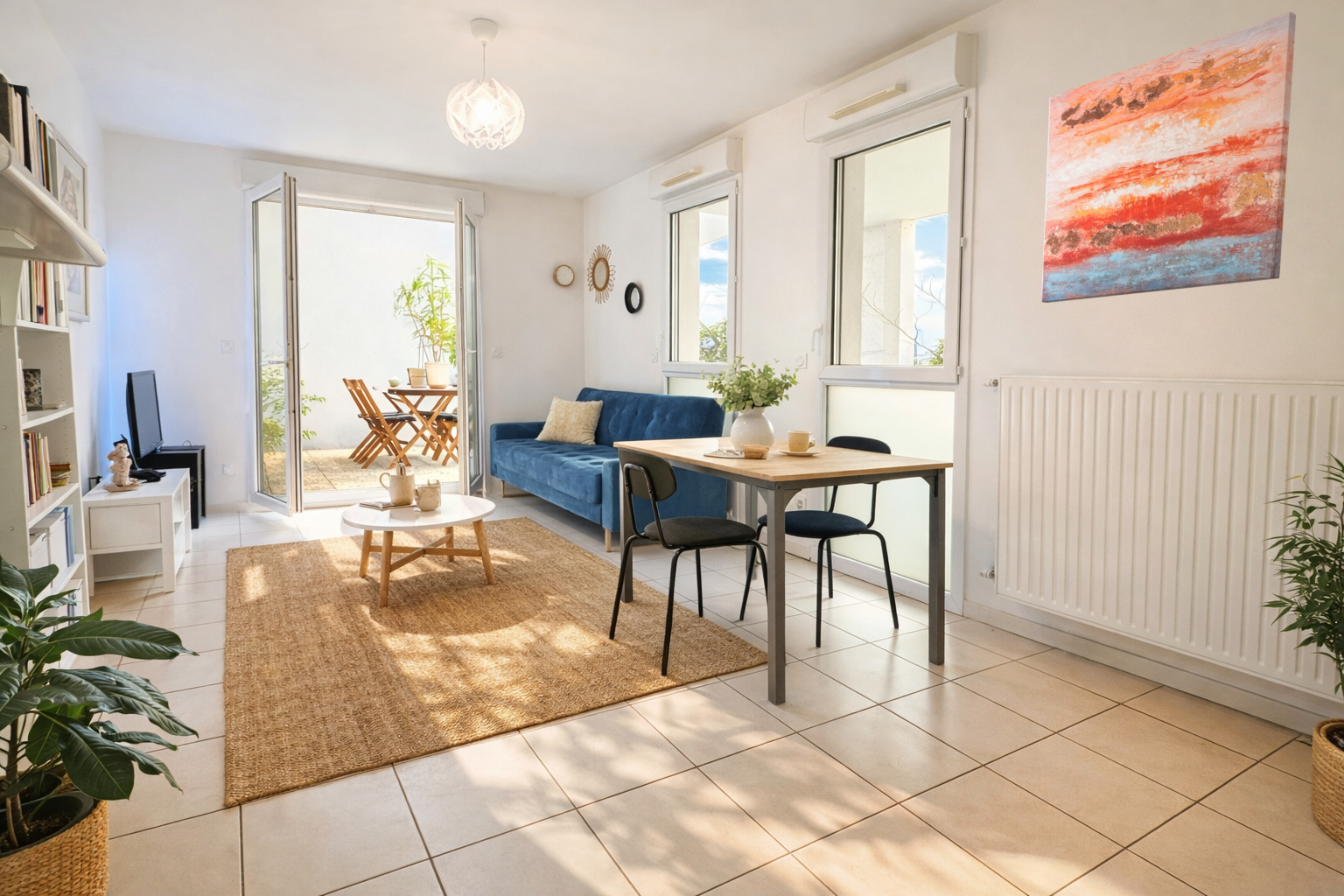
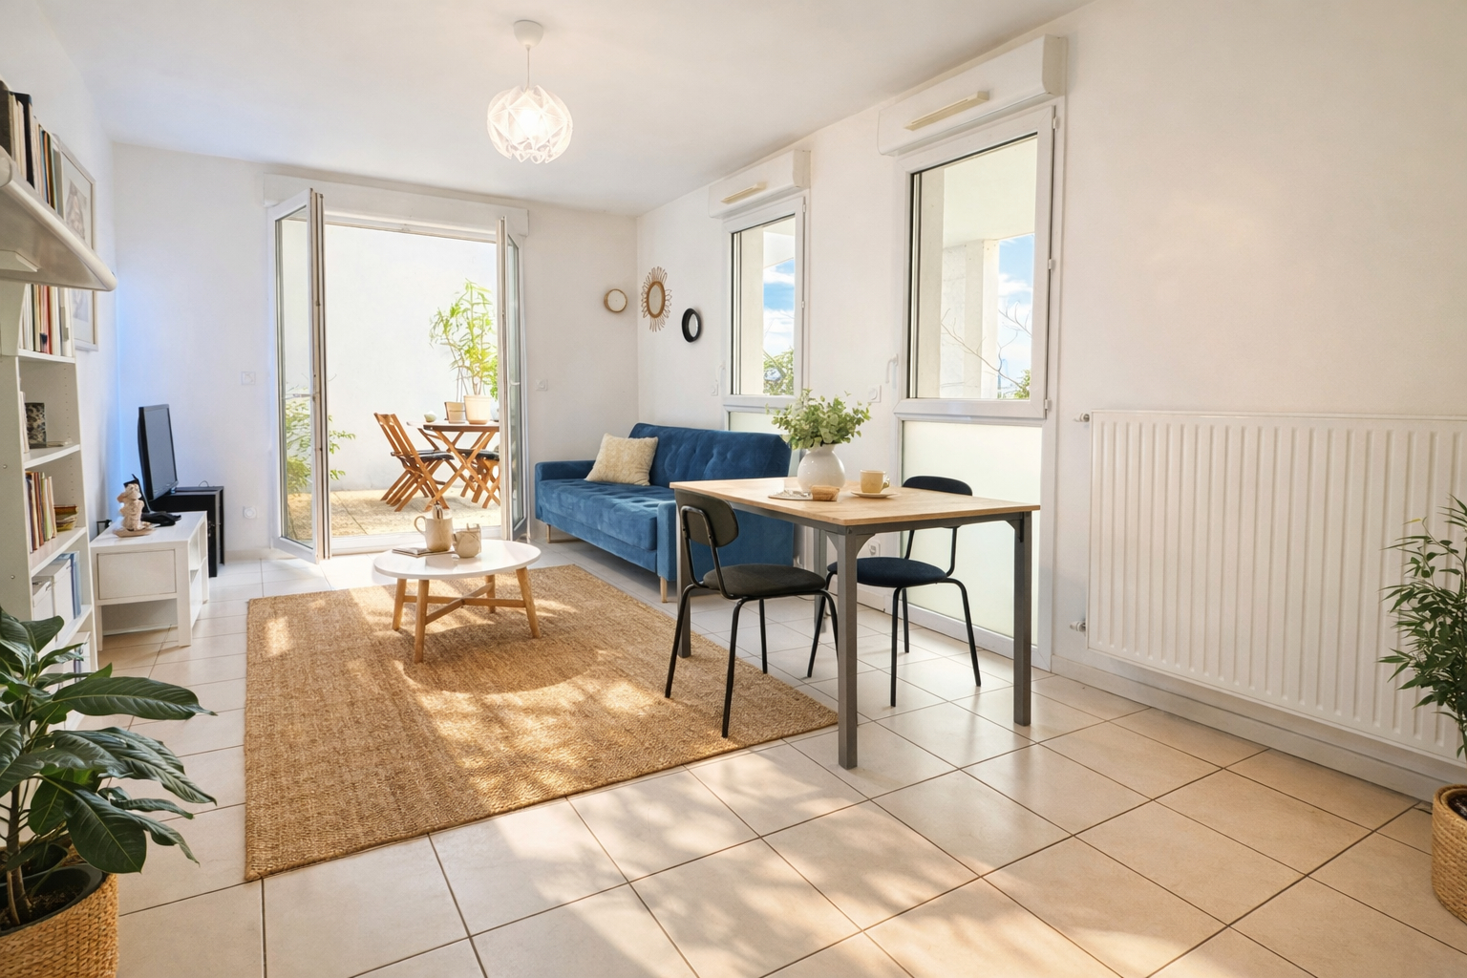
- wall art (1152, 177)
